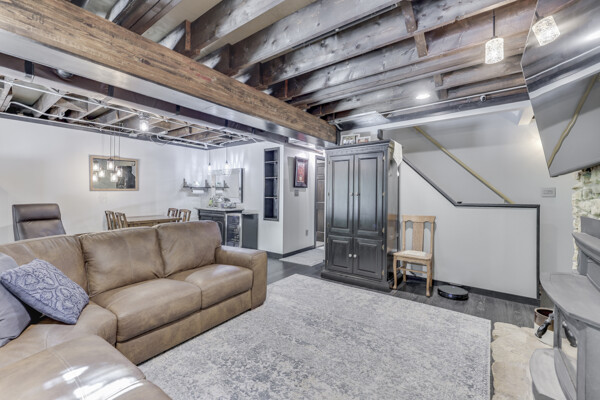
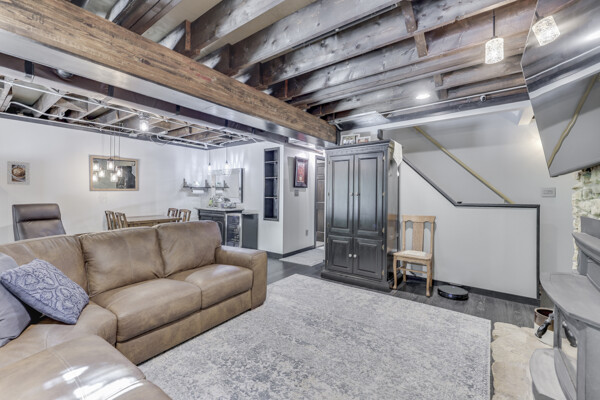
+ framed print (18, 173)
